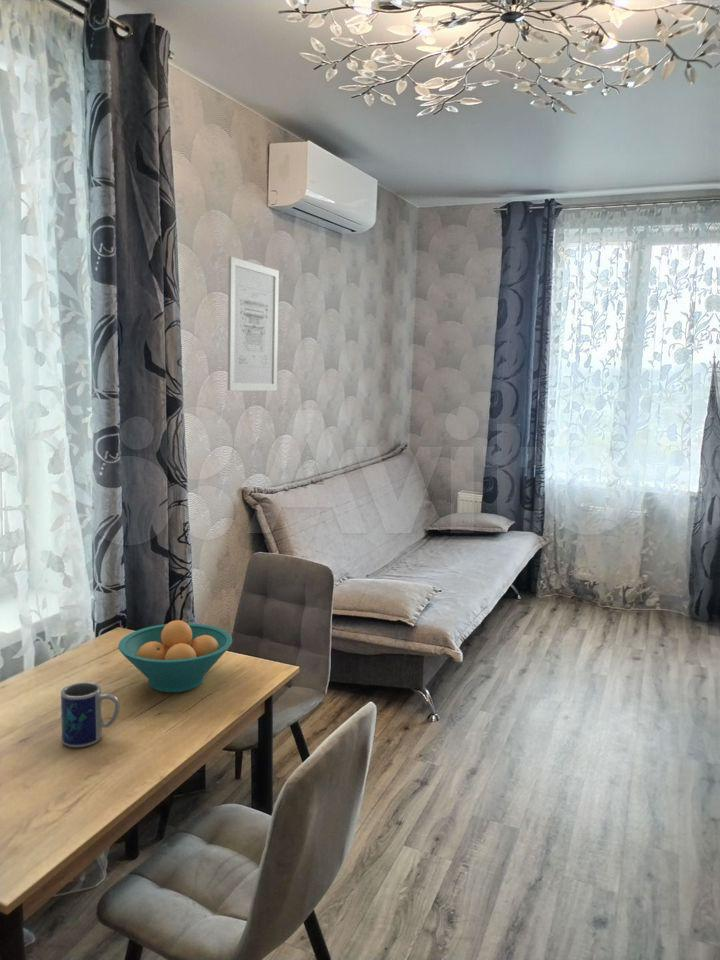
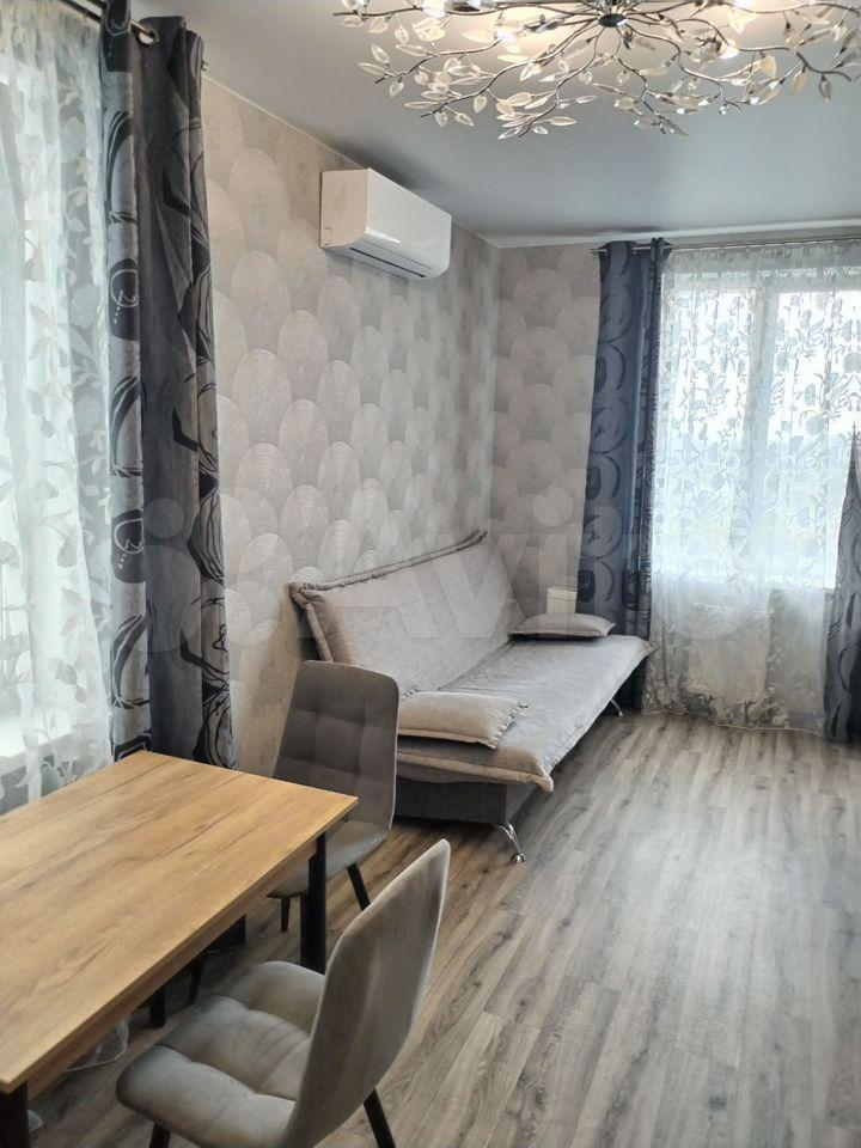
- fruit bowl (176, 652)
- wall art (254, 328)
- mug (91, 713)
